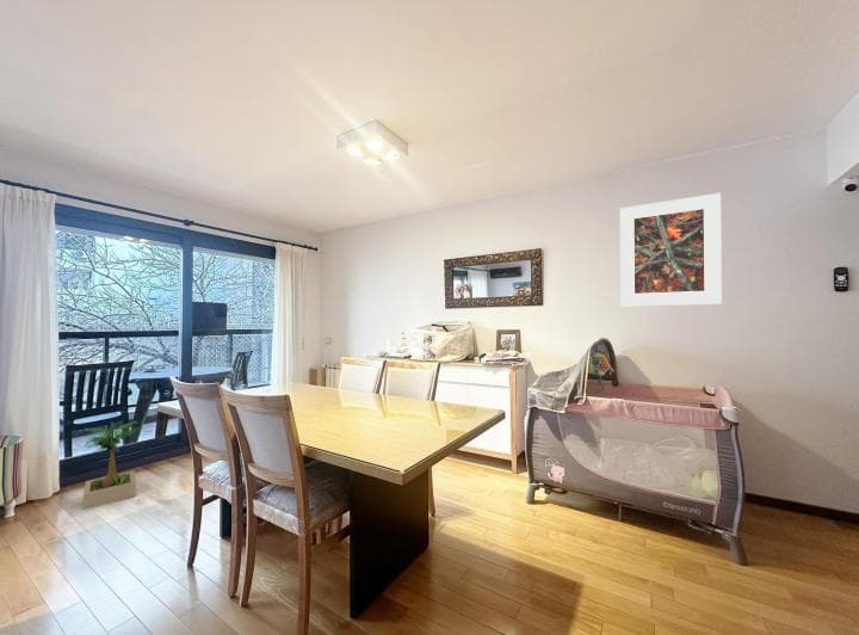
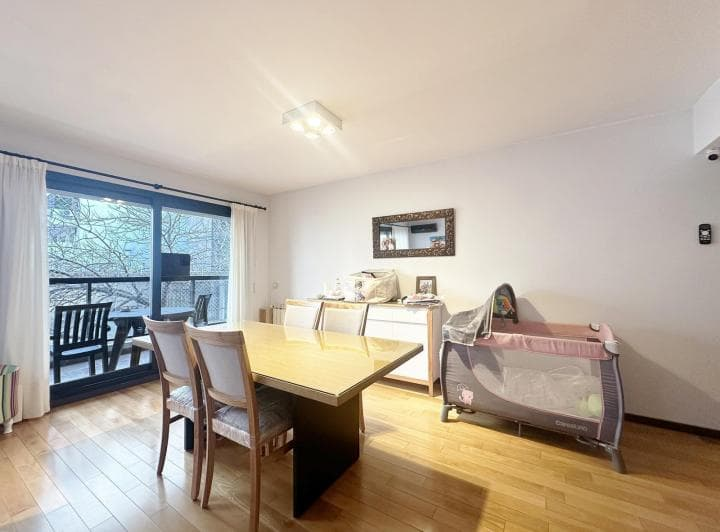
- potted plant (113, 458)
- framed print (667, 253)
